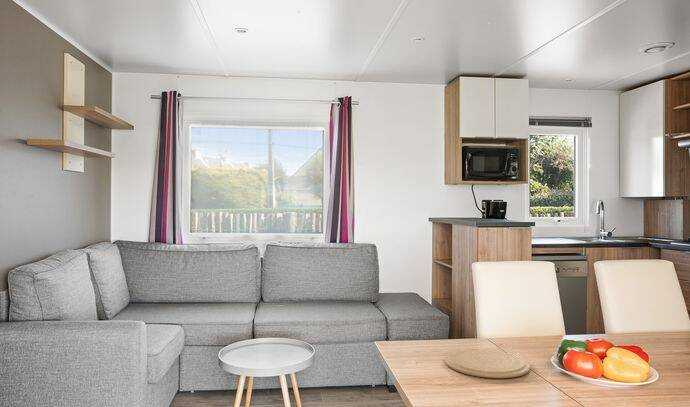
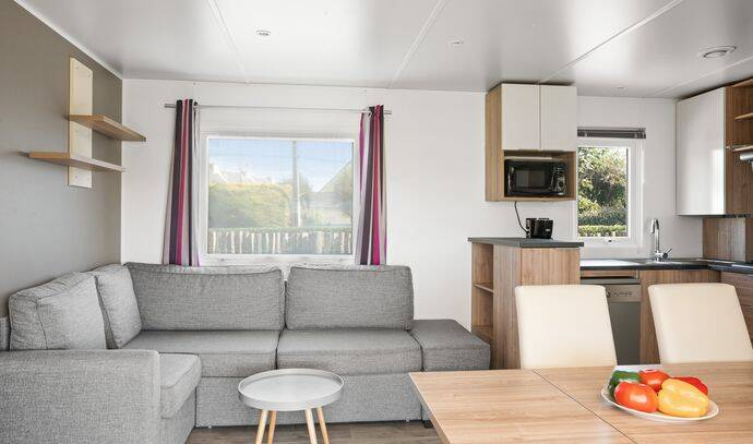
- plate (486, 361)
